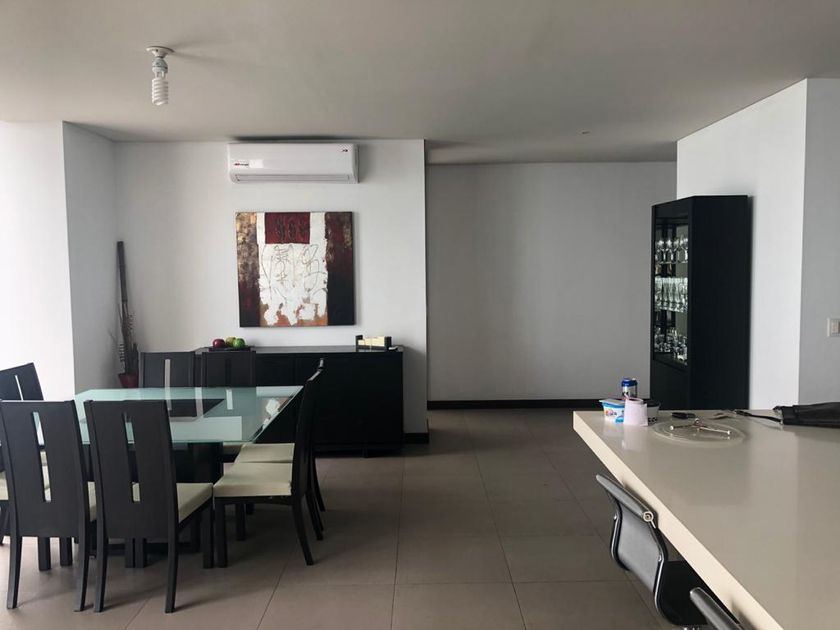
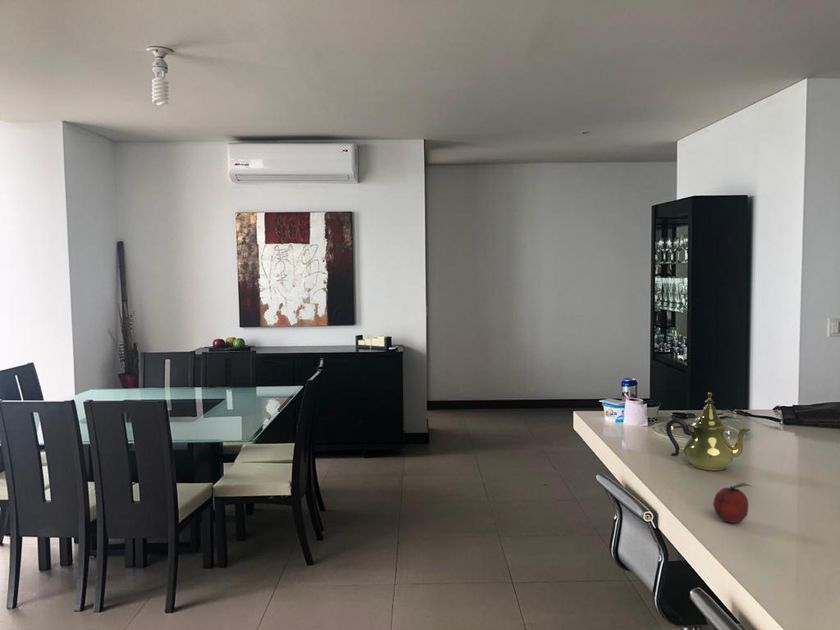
+ fruit (732, 501)
+ teapot (707, 429)
